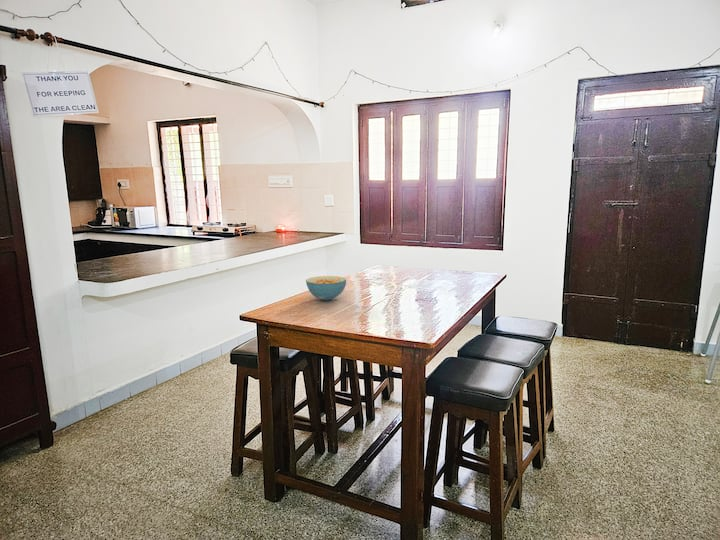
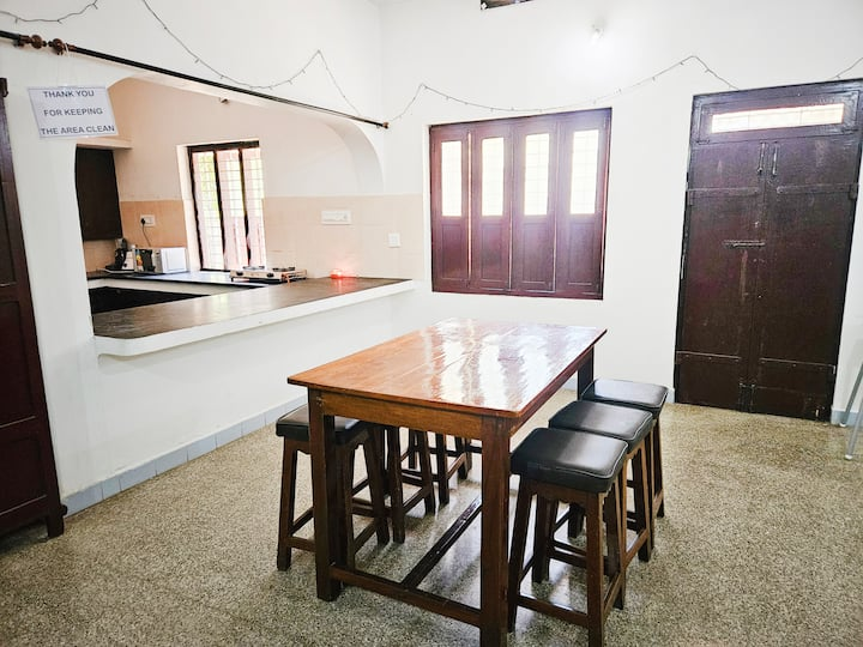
- cereal bowl (326, 289)
